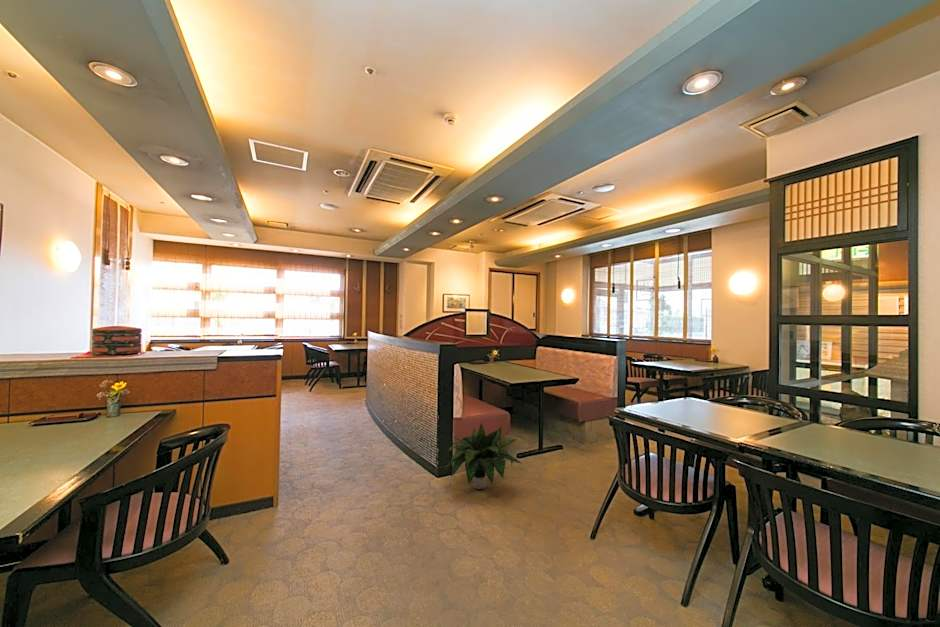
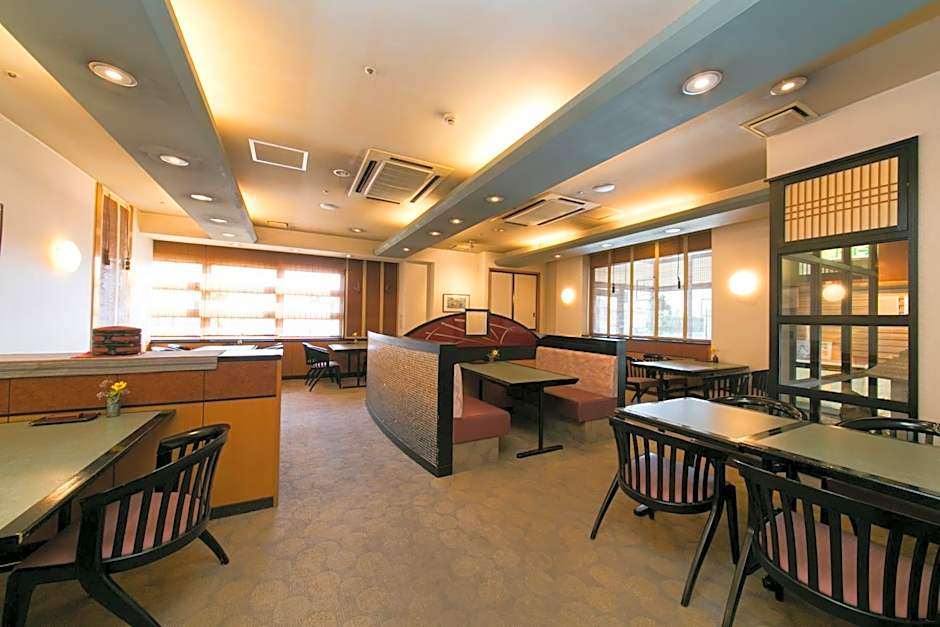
- potted plant (482, 455)
